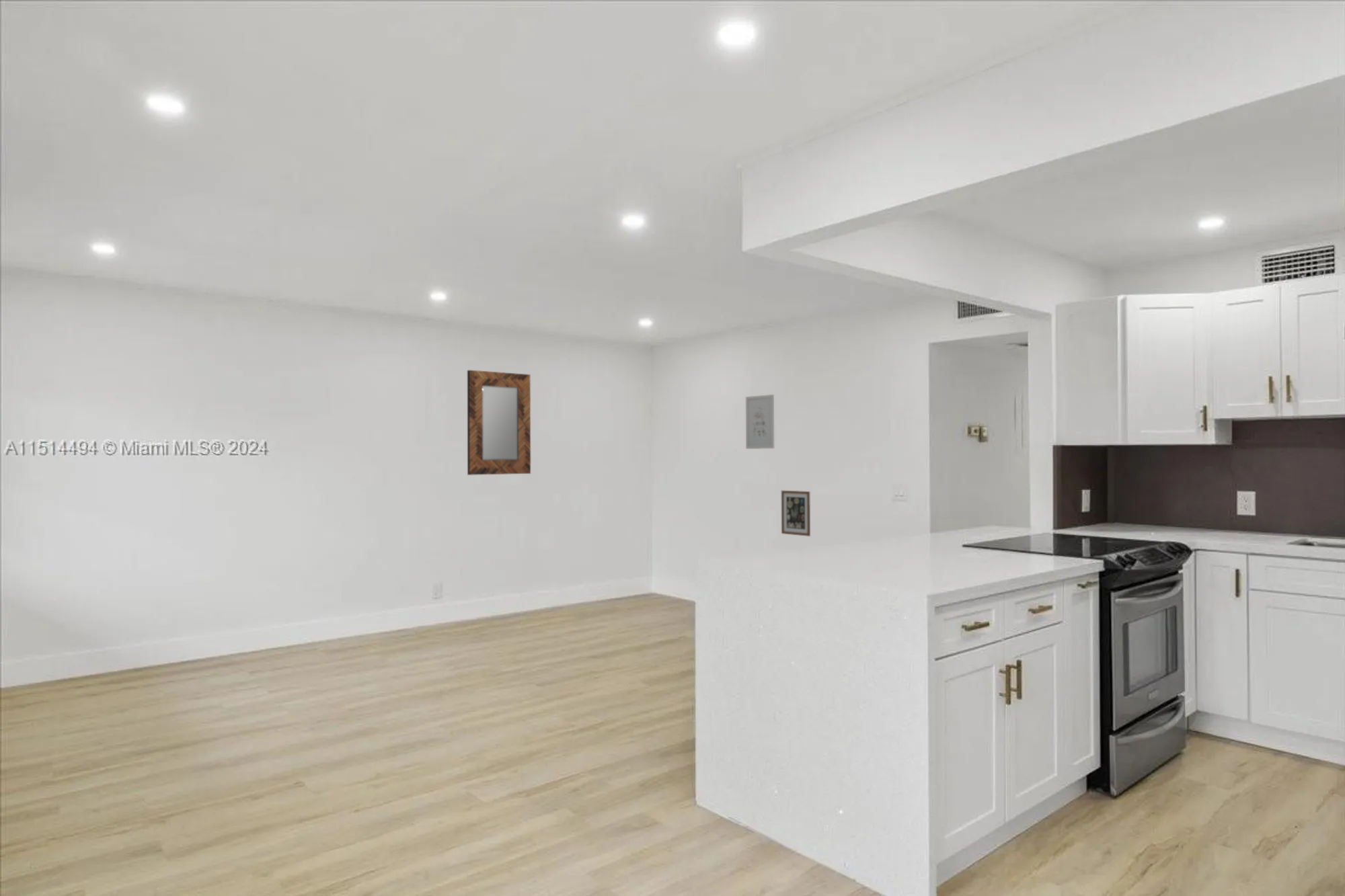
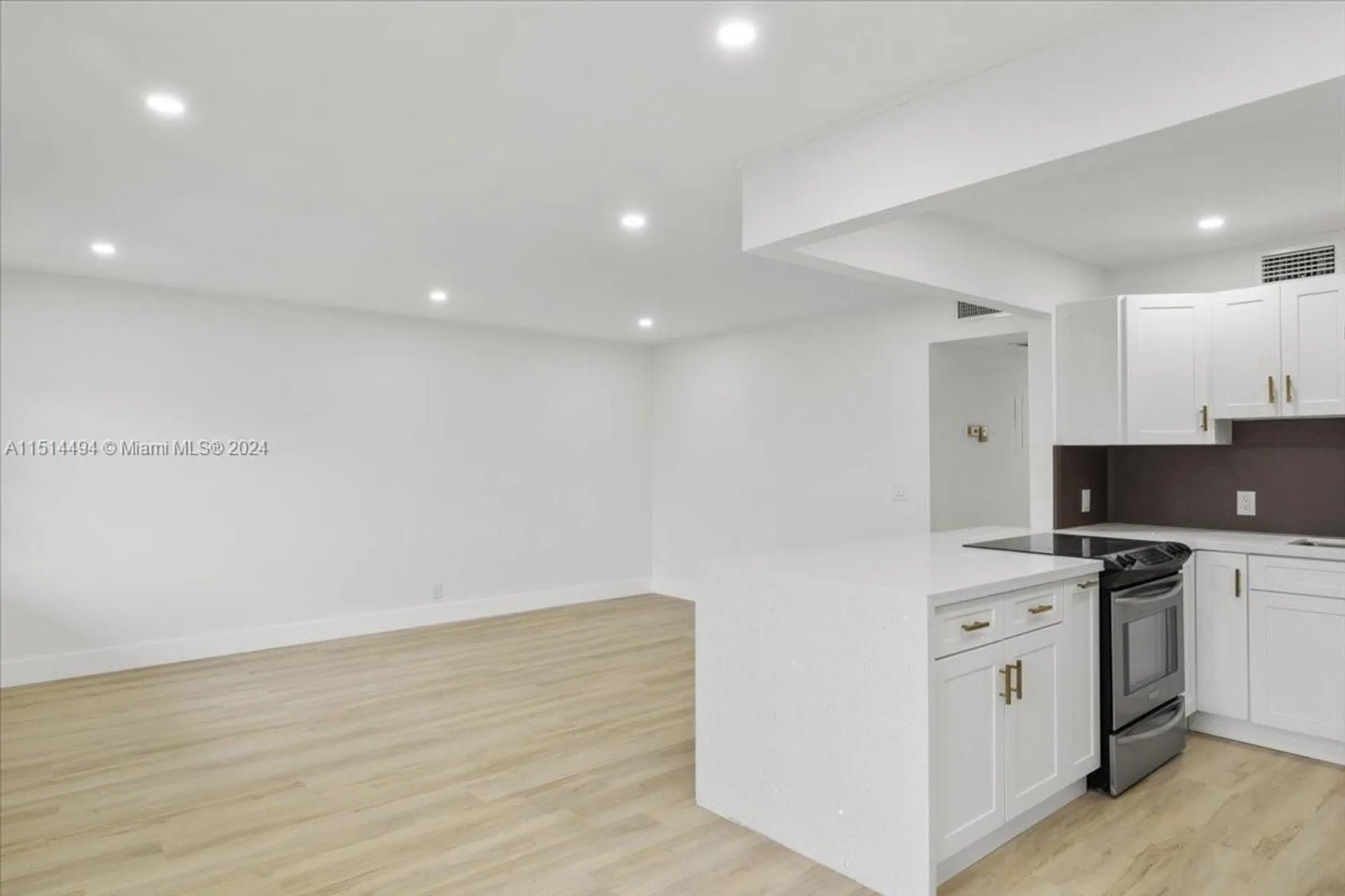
- home mirror (500, 423)
- wall art (759, 422)
- wall art (795, 513)
